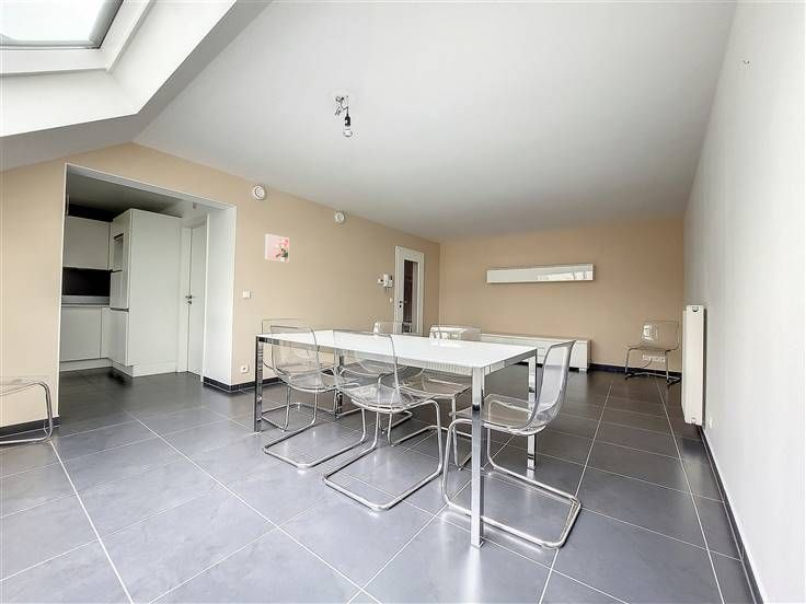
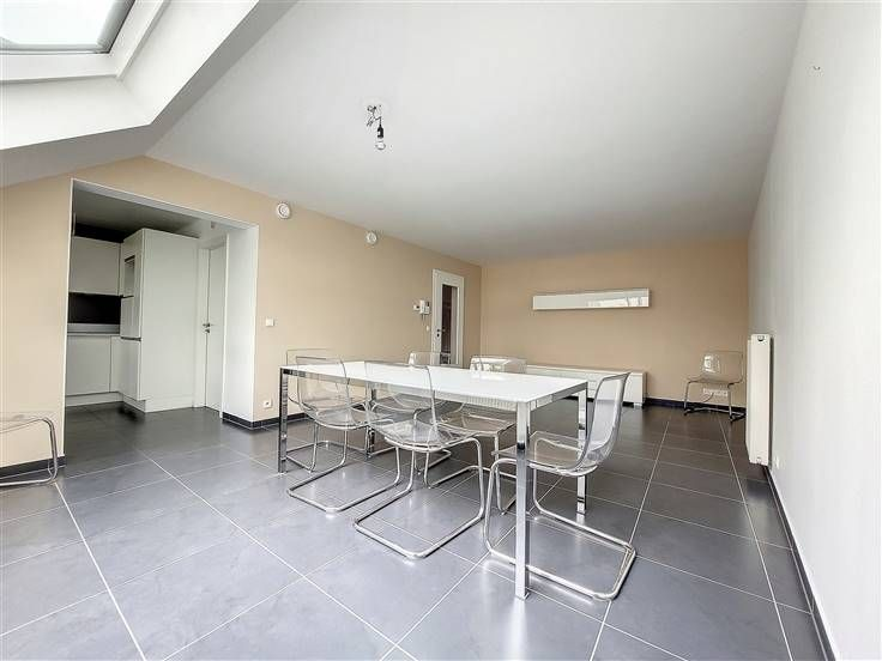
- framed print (277, 248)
